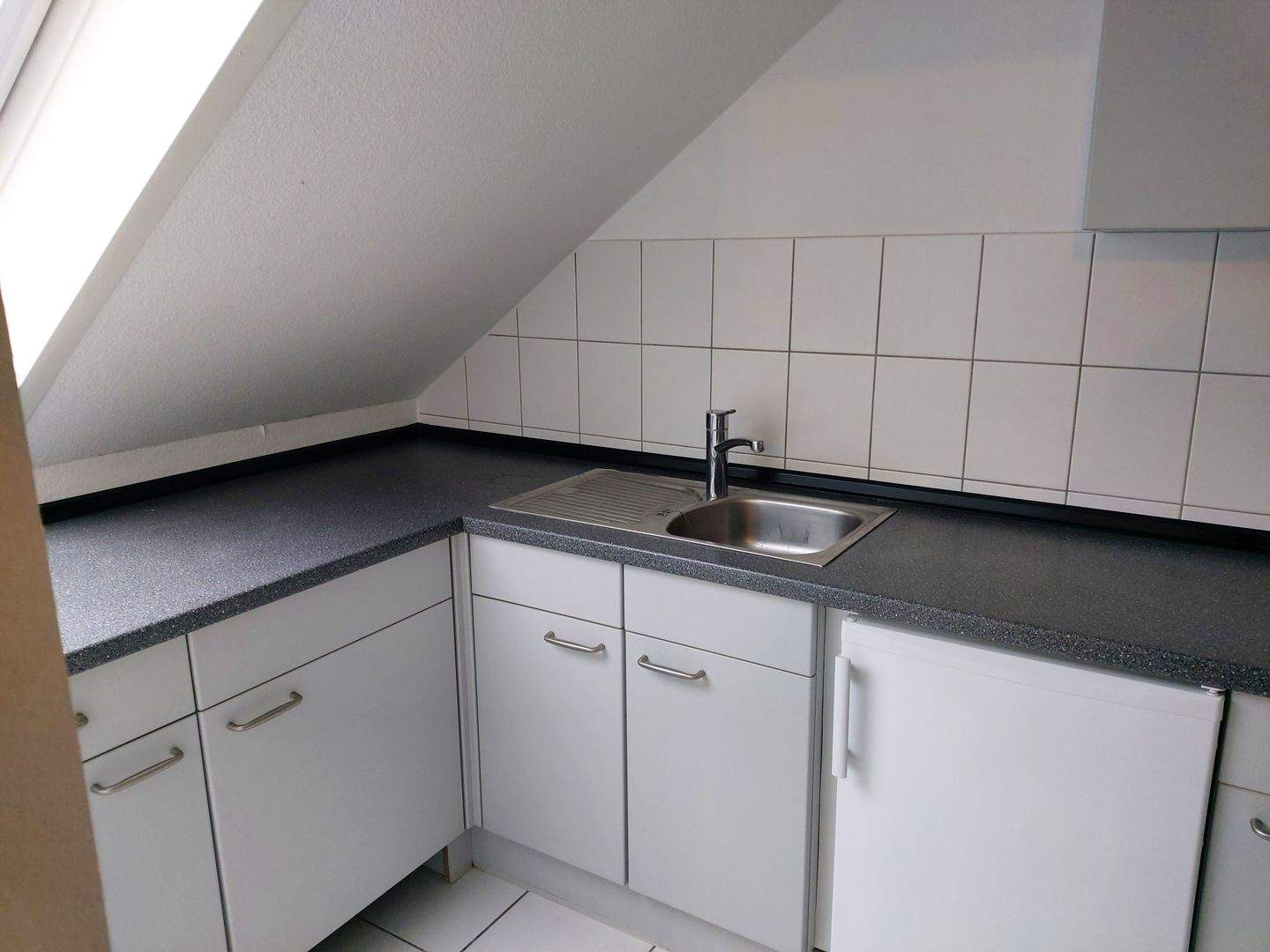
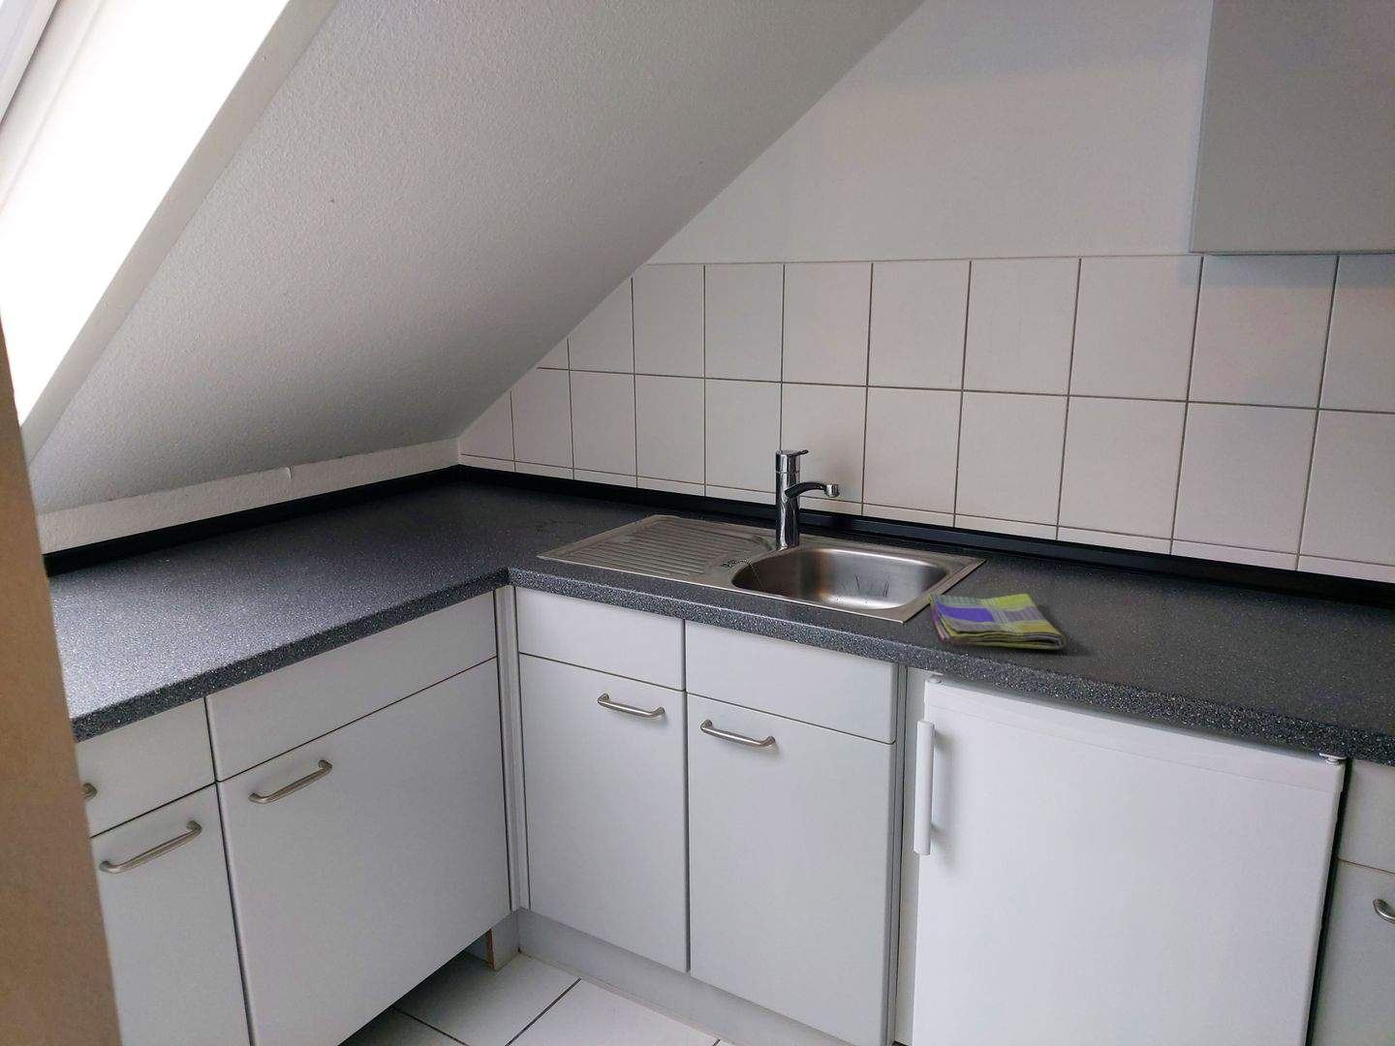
+ dish towel (992, 617)
